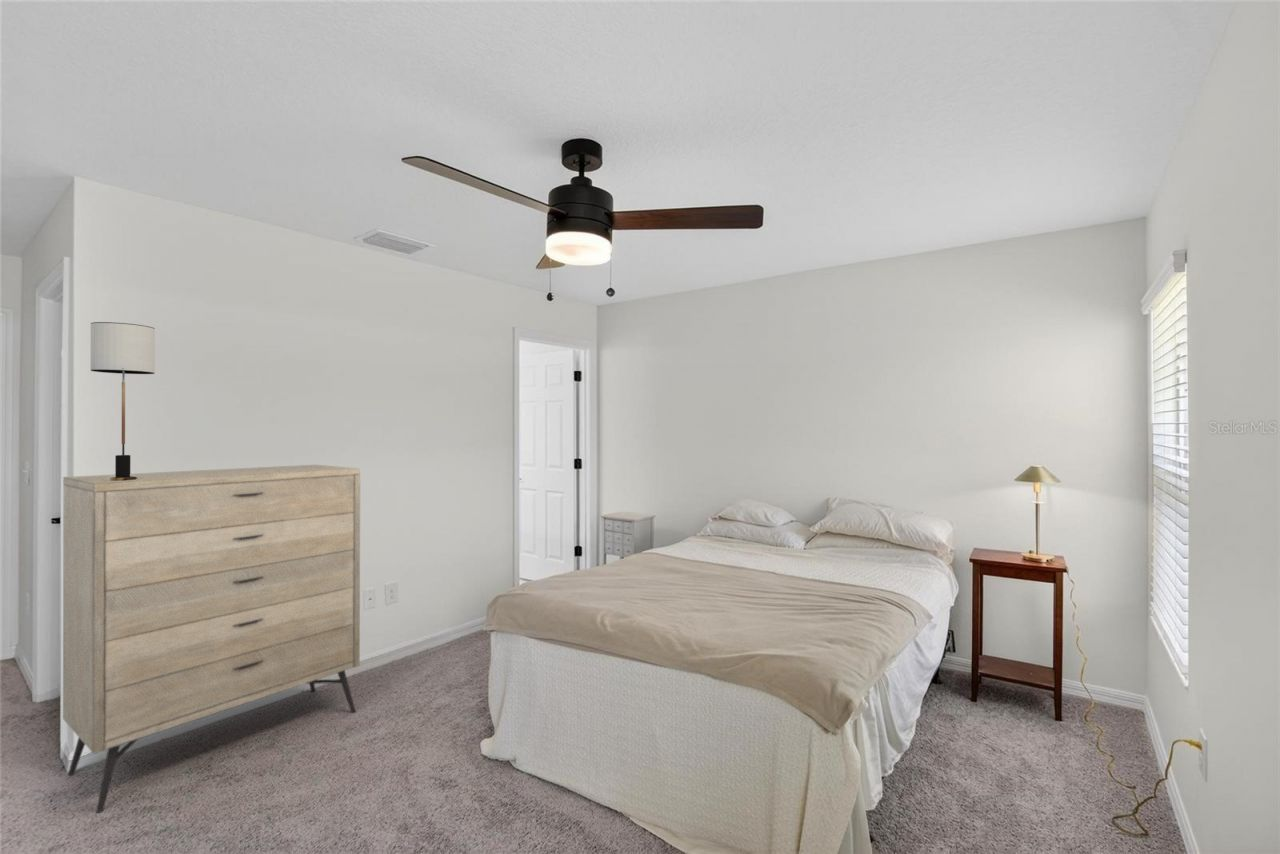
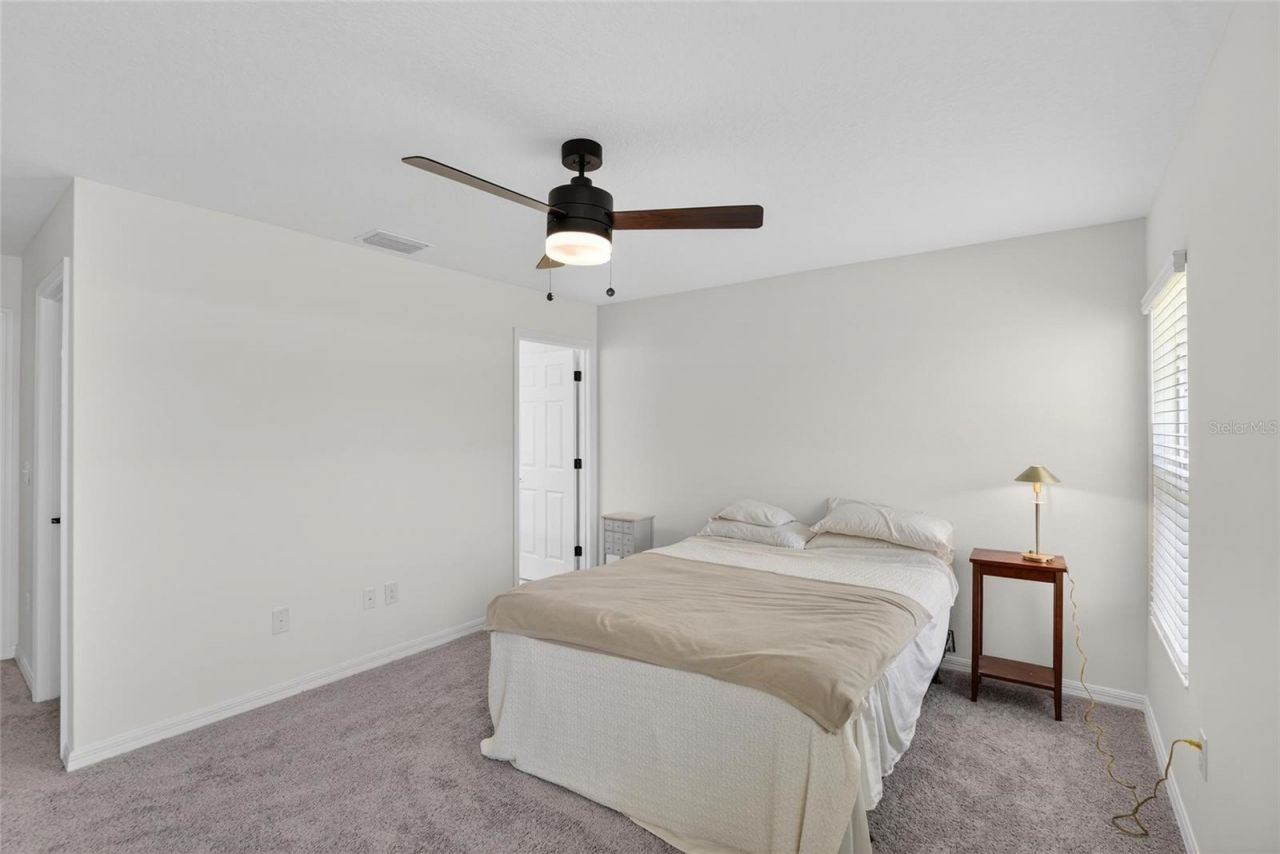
- dresser (226, 606)
- table lamp (123, 402)
